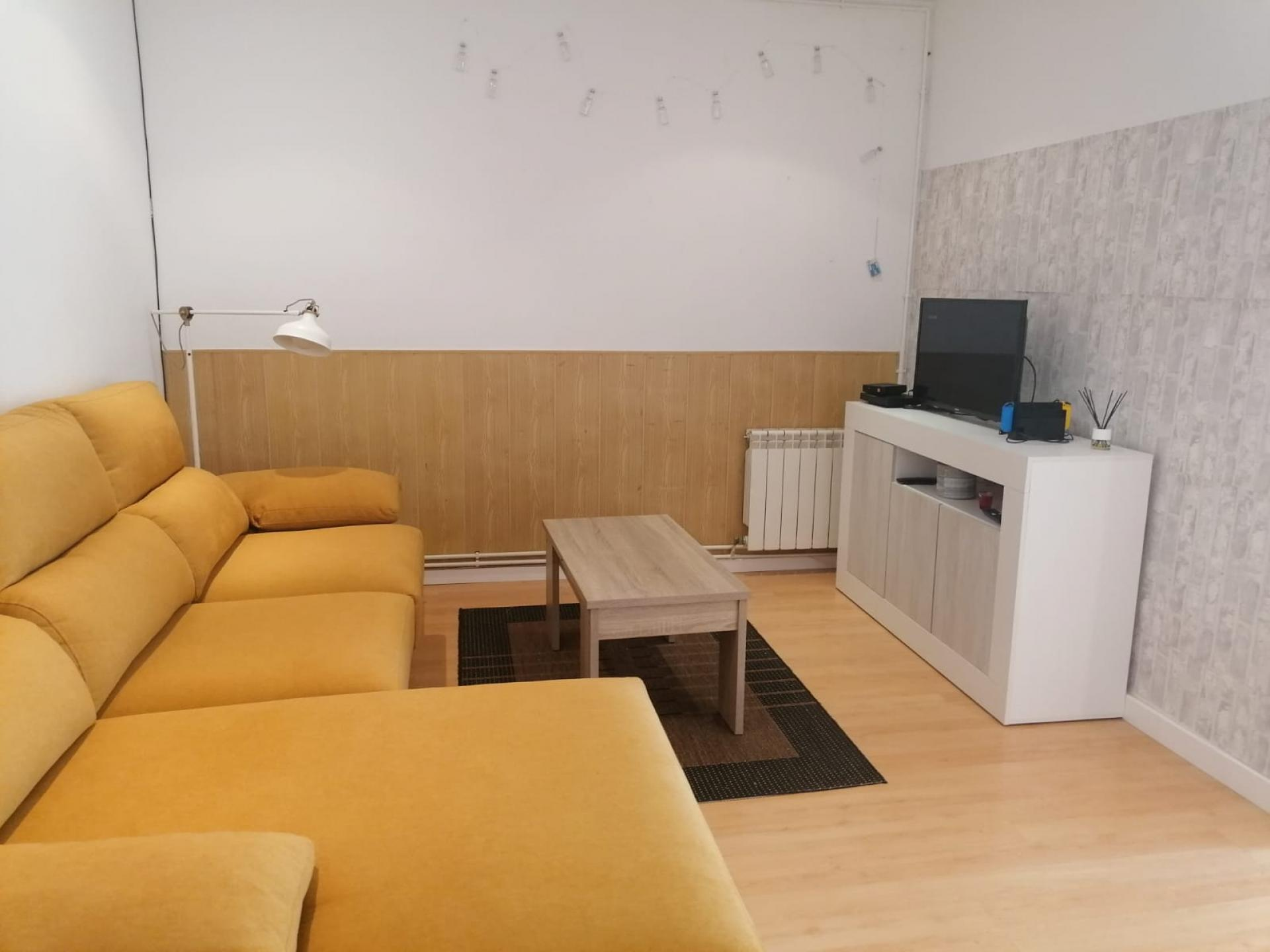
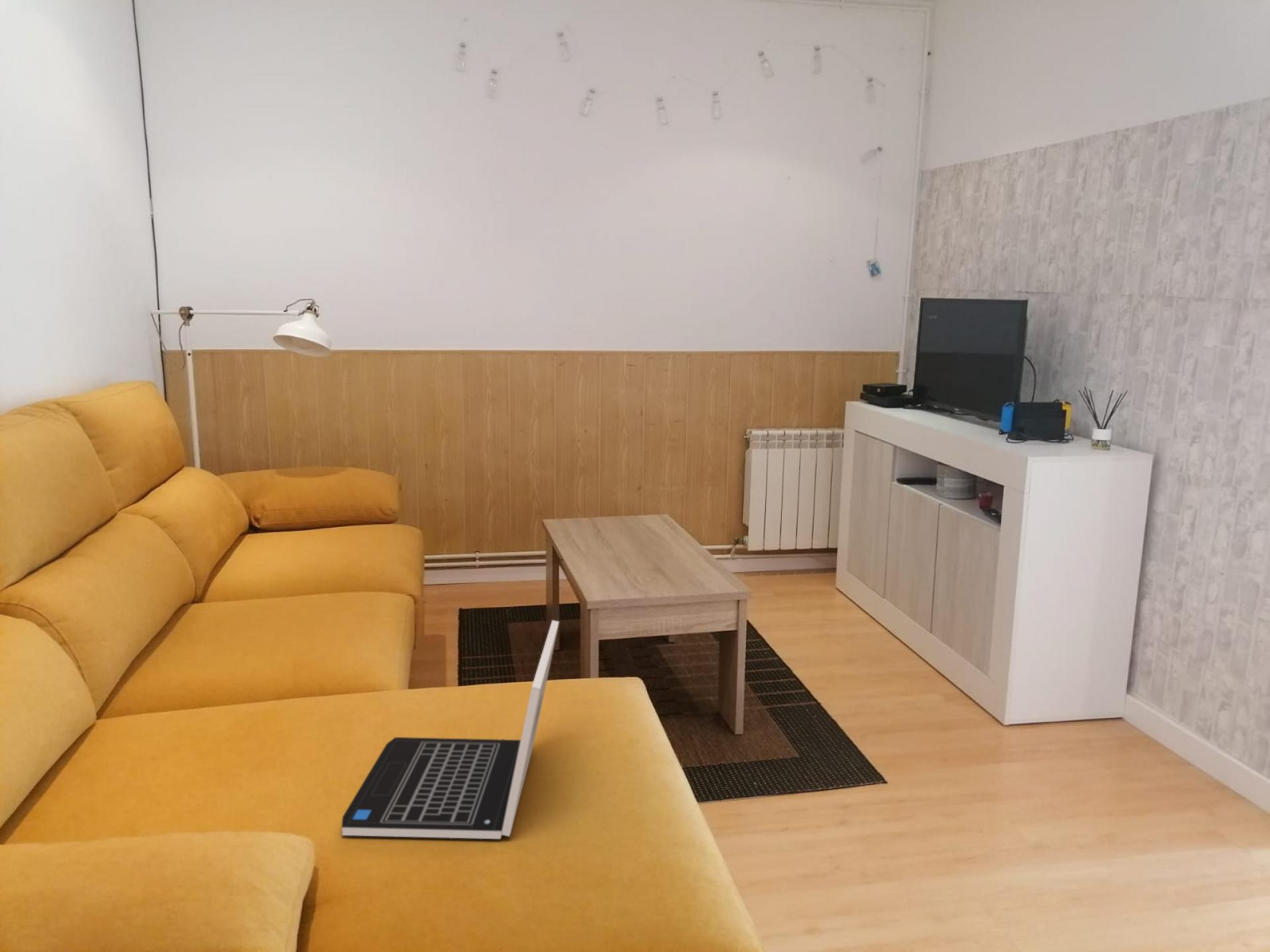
+ laptop (457, 738)
